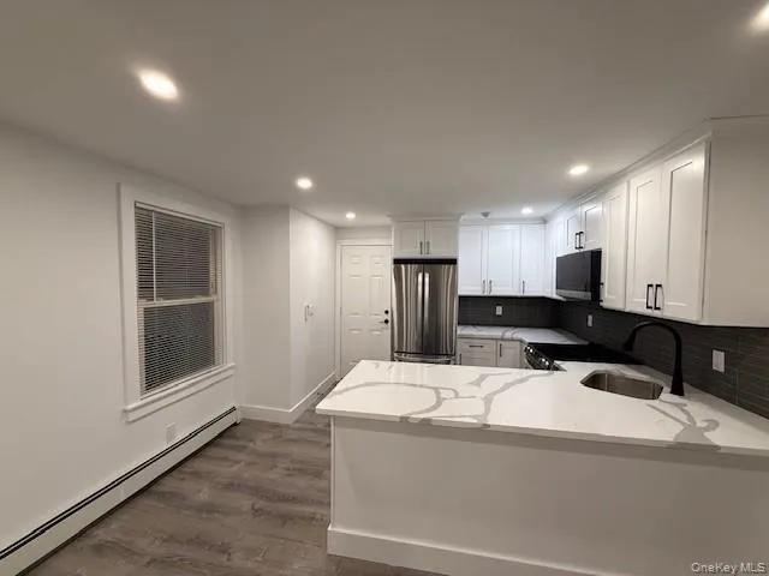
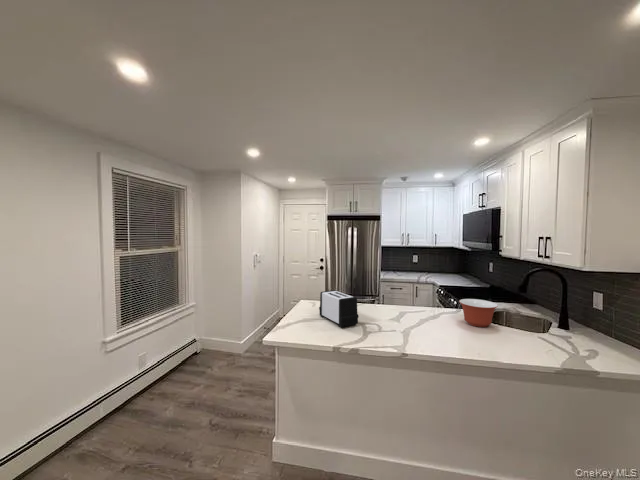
+ mixing bowl (477, 313)
+ toaster (337, 307)
